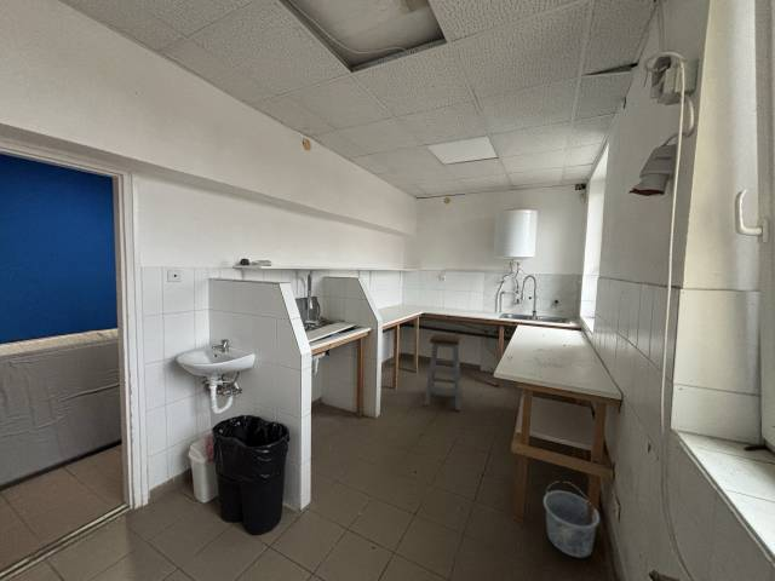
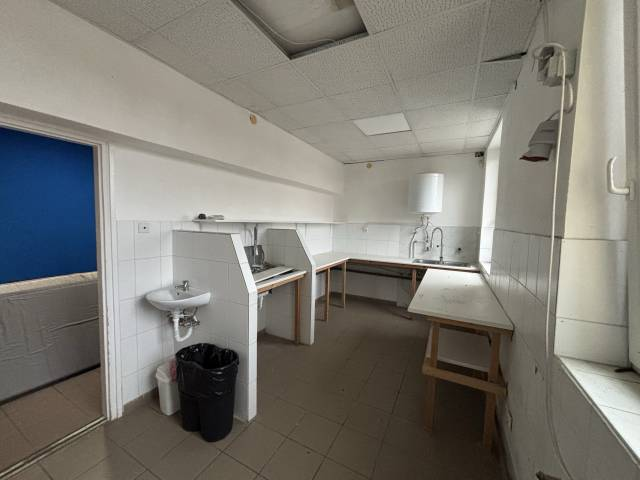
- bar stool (444, 369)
- bucket (569, 511)
